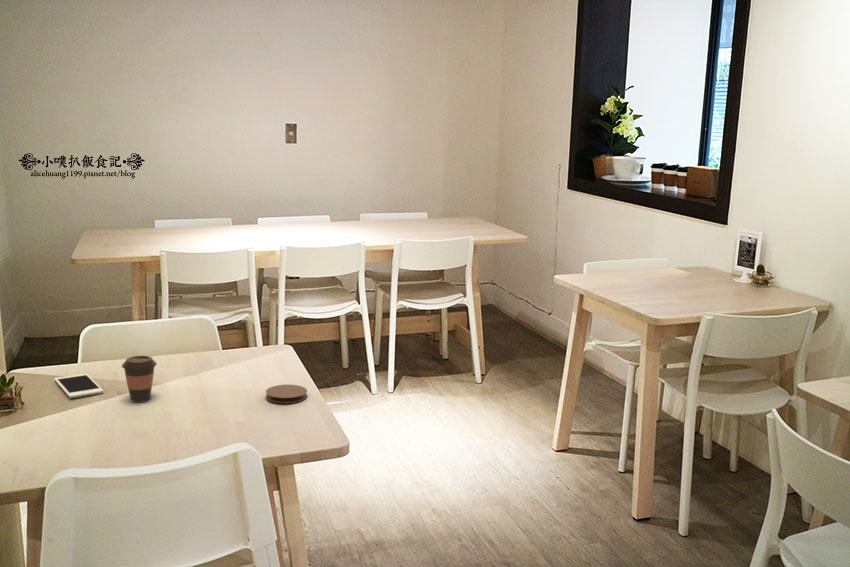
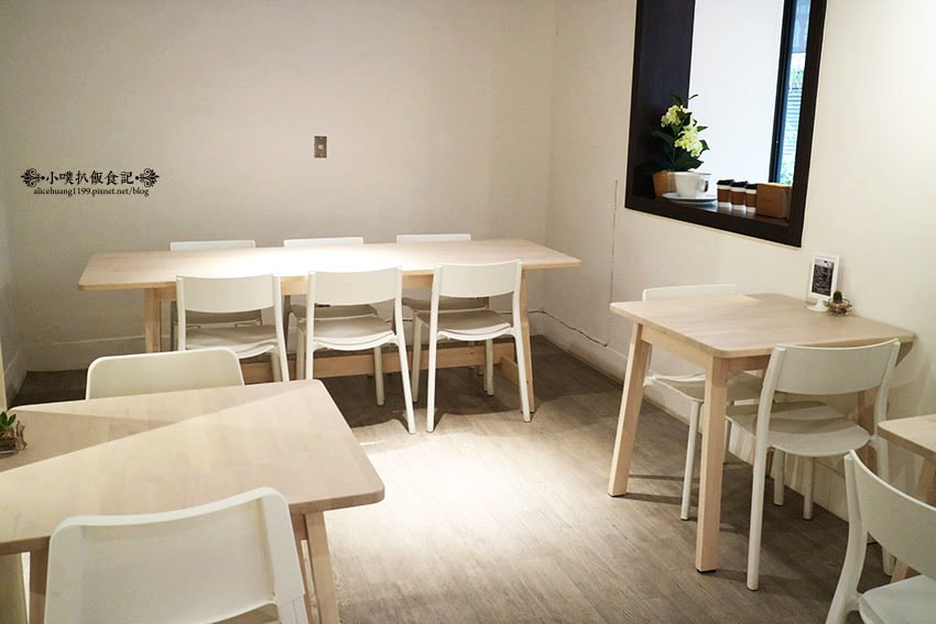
- coffee cup (139, 379)
- cell phone (78, 385)
- coaster (286, 393)
